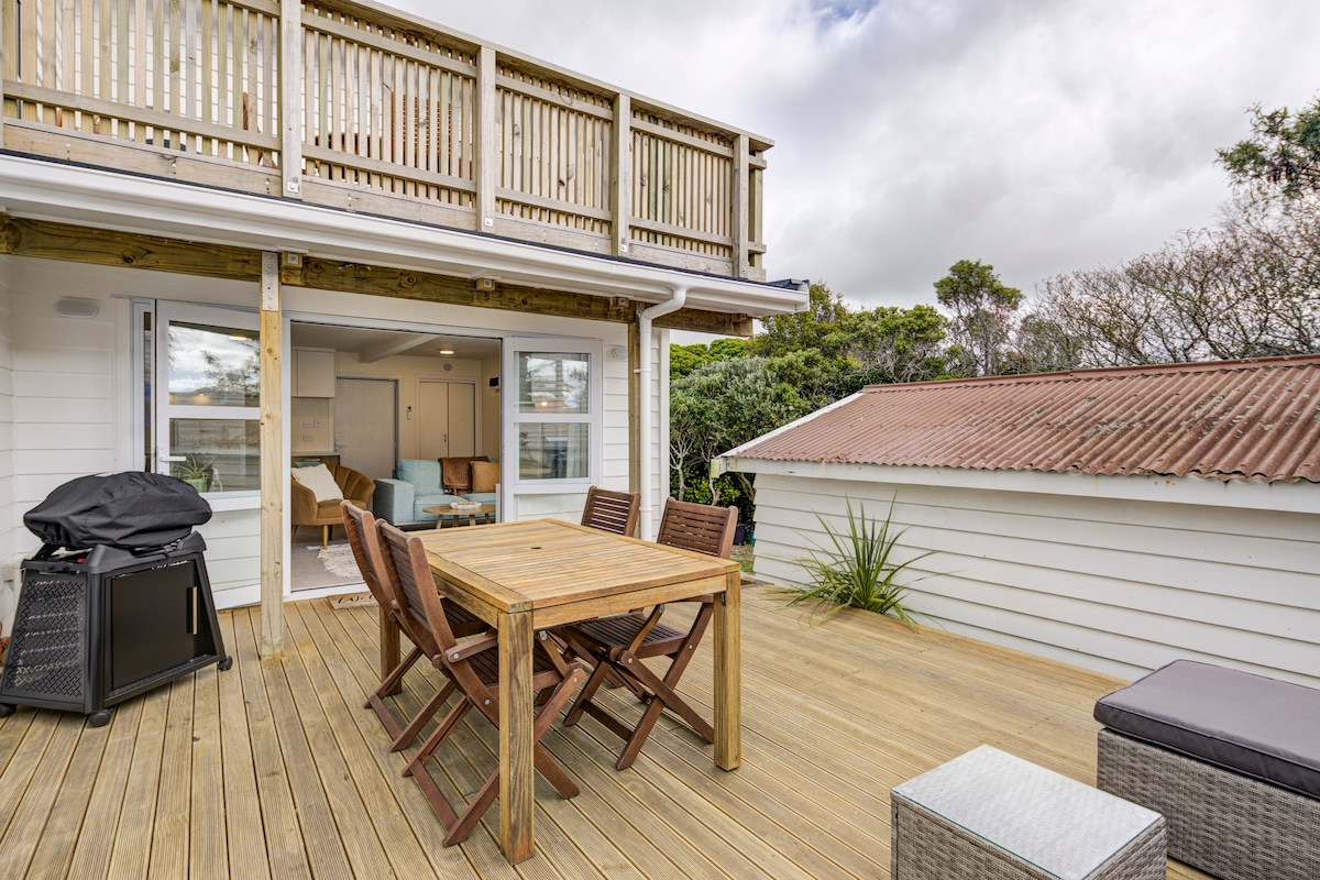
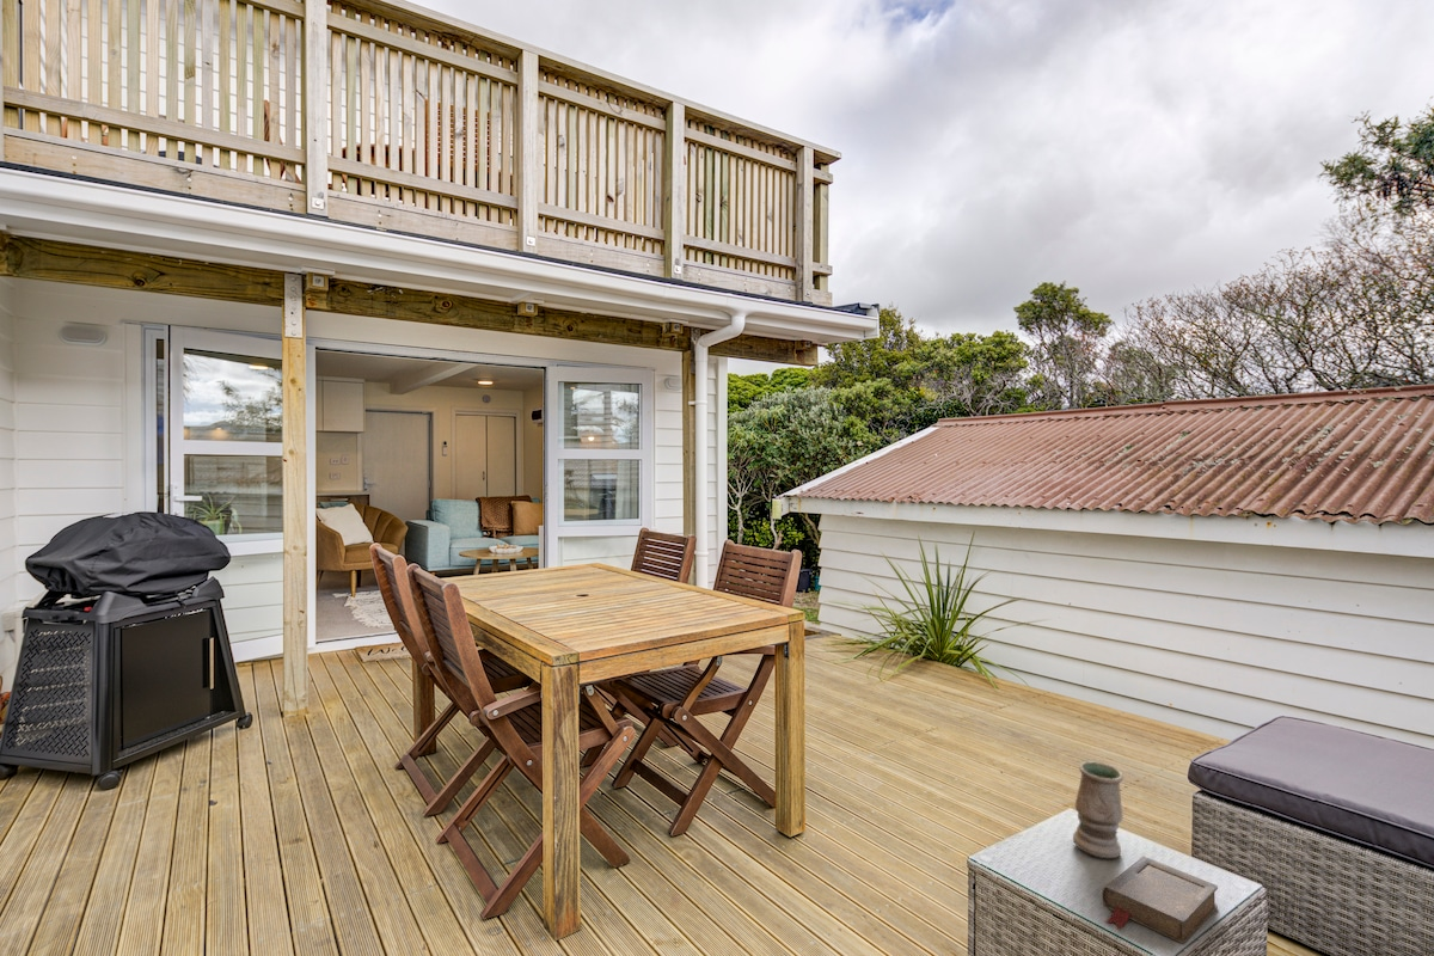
+ book (1154, 900)
+ vase (1097, 808)
